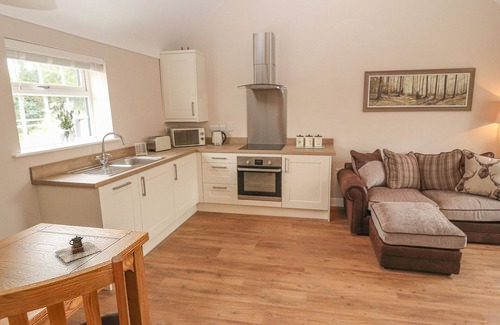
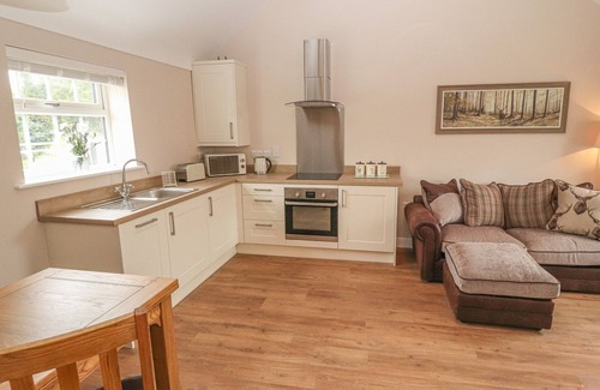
- teapot (77, 243)
